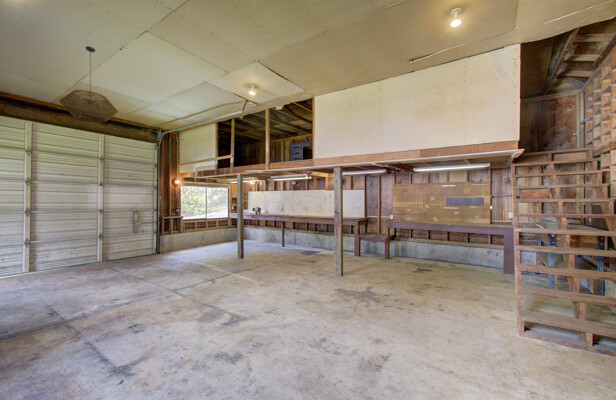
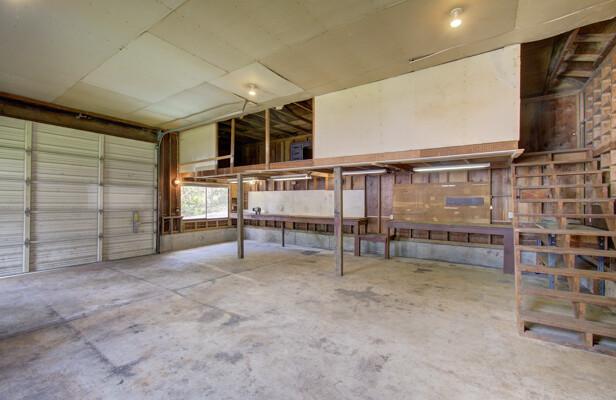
- light fixture (90, 83)
